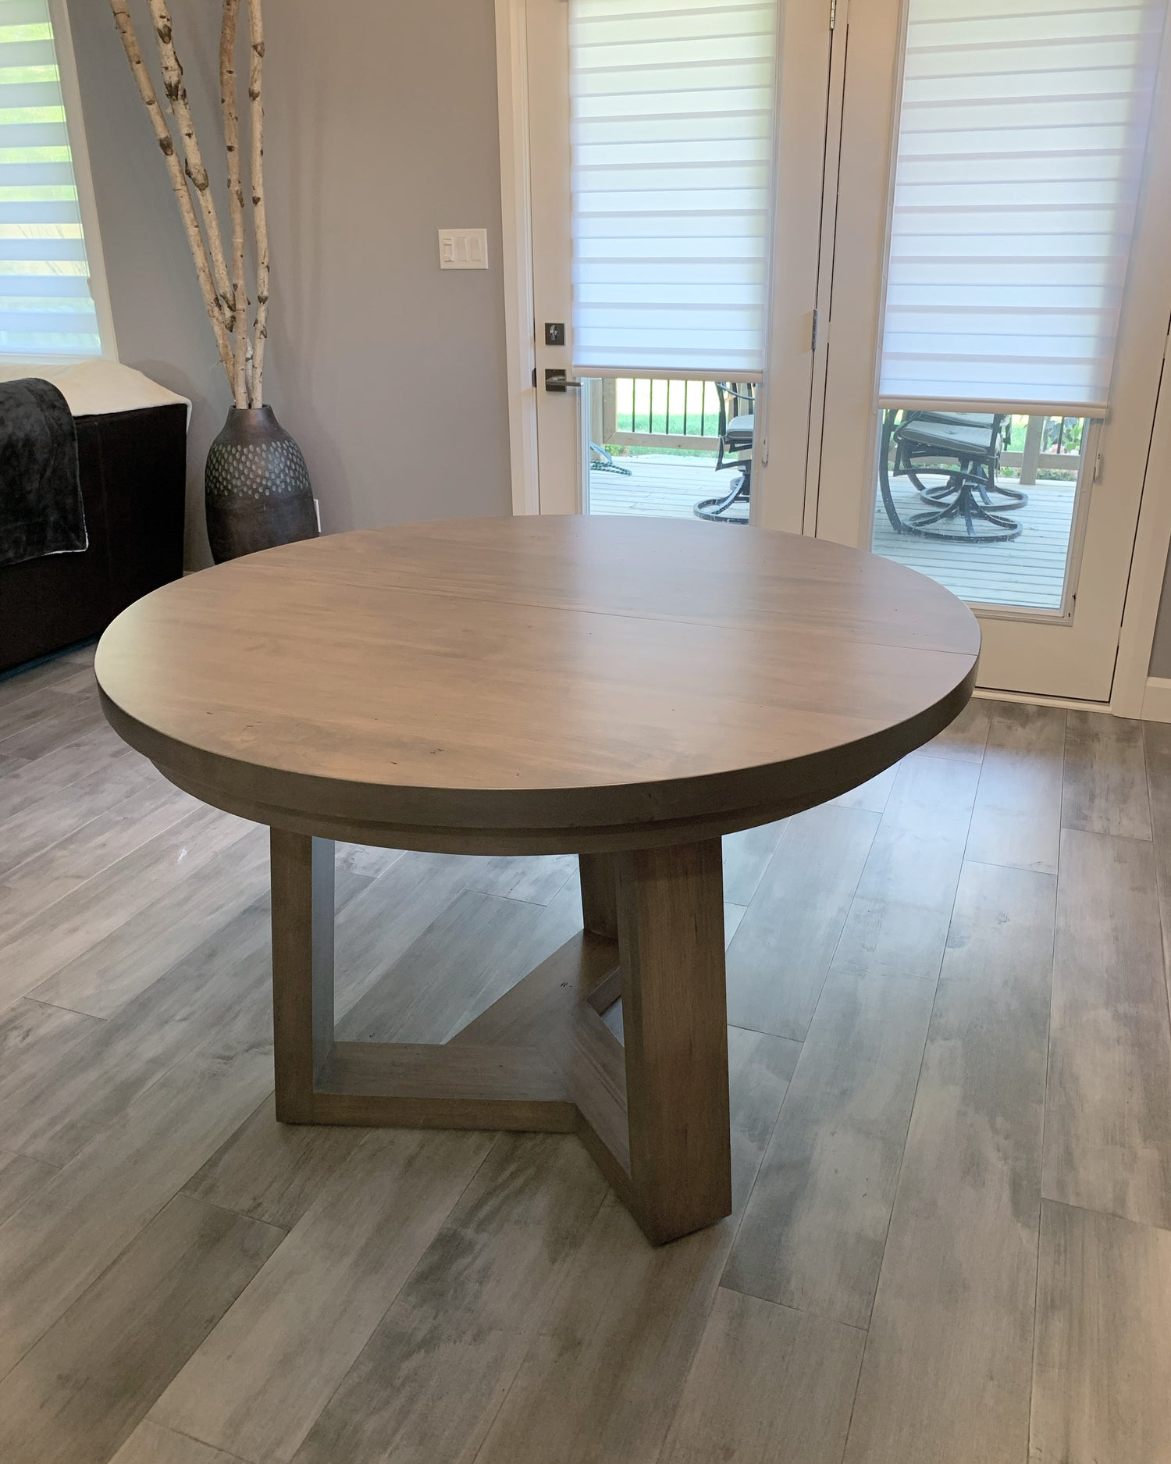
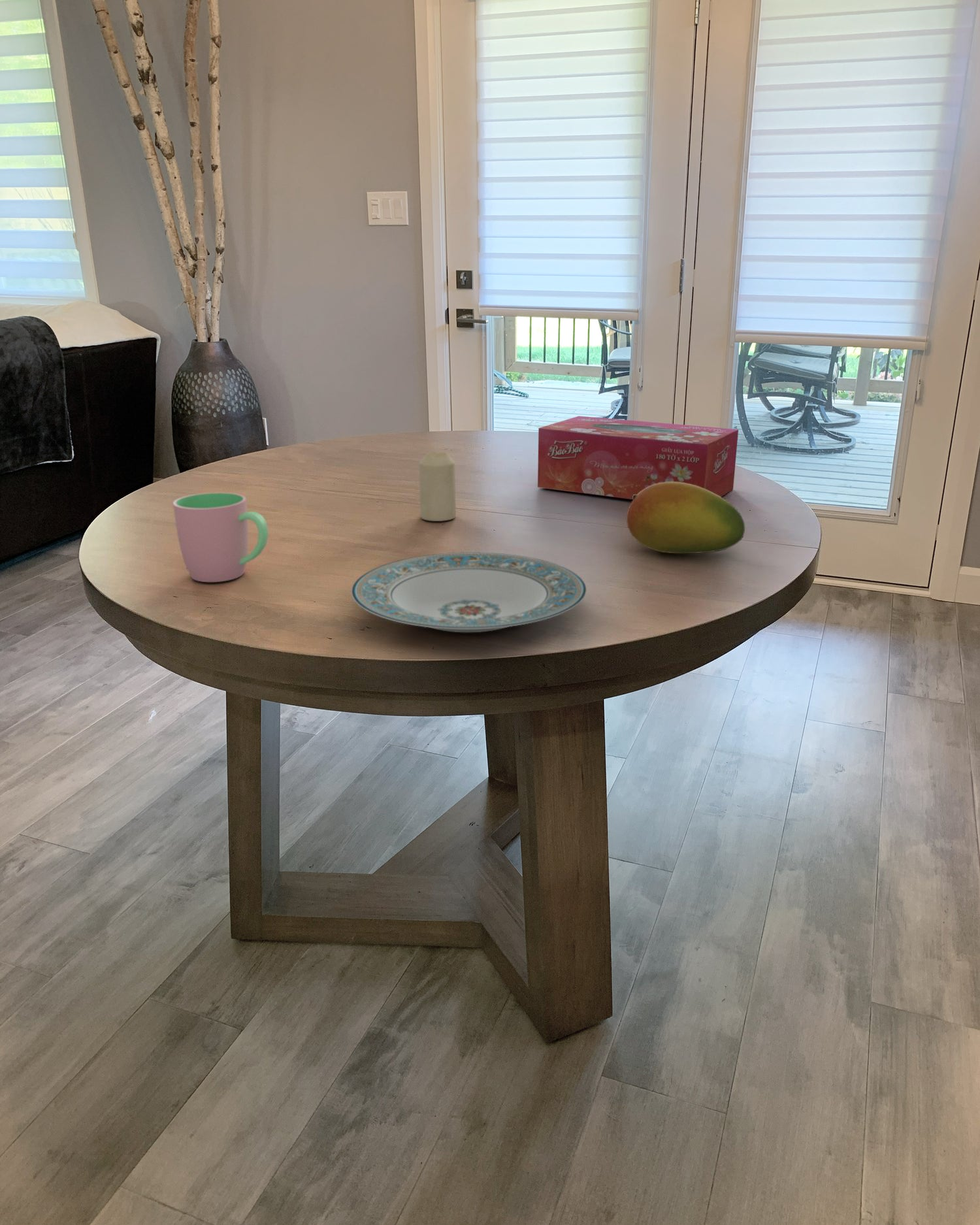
+ fruit (685, 519)
+ candle (437, 485)
+ tissue box (636, 459)
+ plate (469, 599)
+ cup (224, 538)
